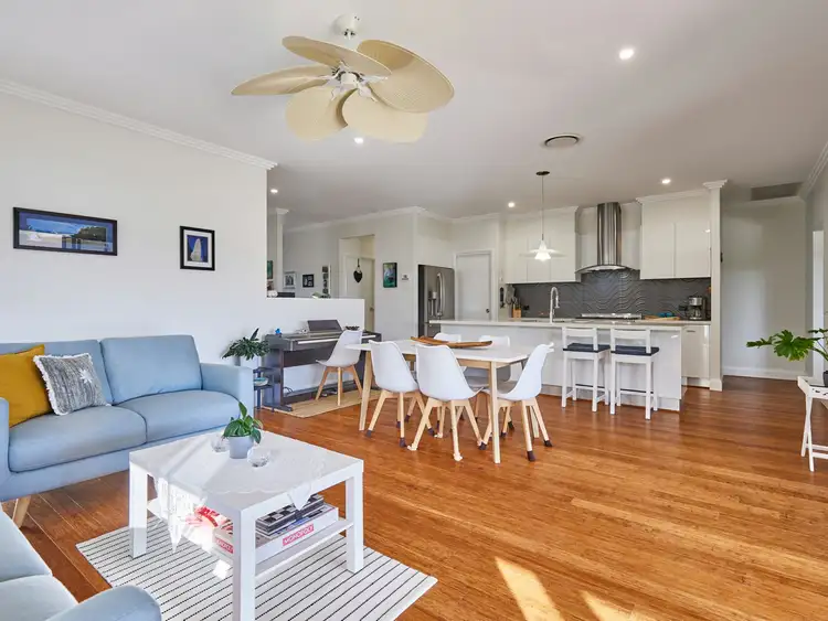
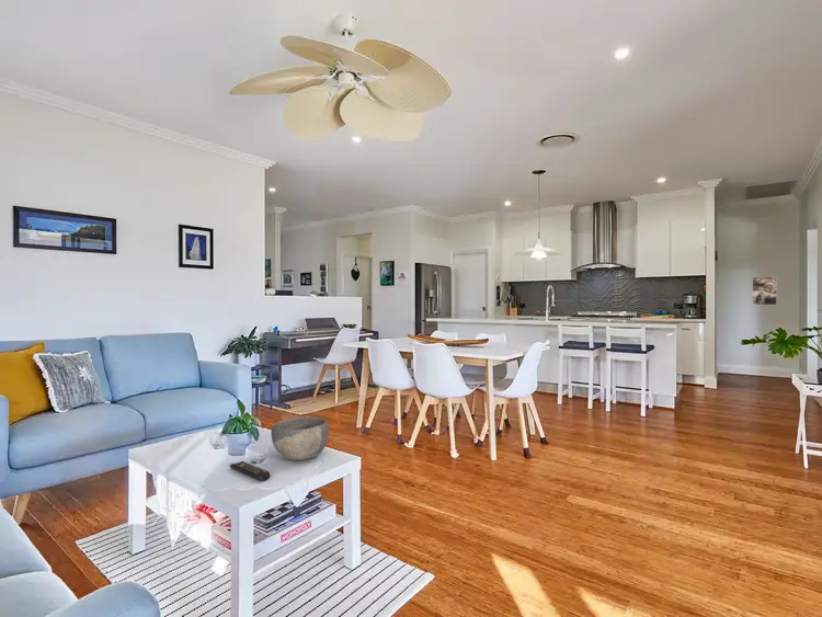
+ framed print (764, 290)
+ remote control (249, 470)
+ bowl (300, 438)
